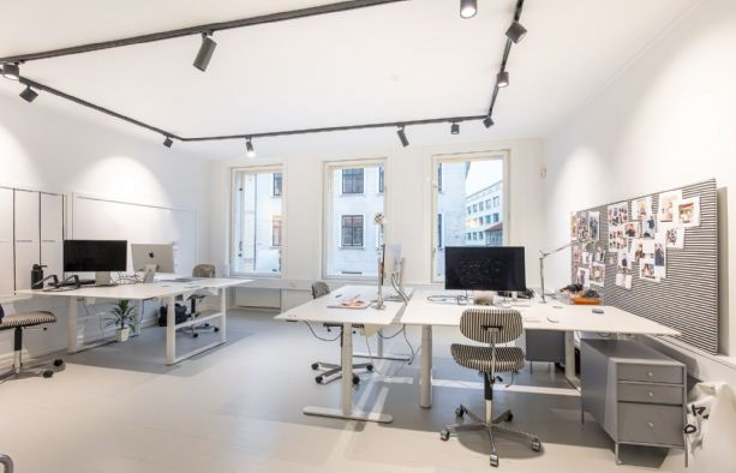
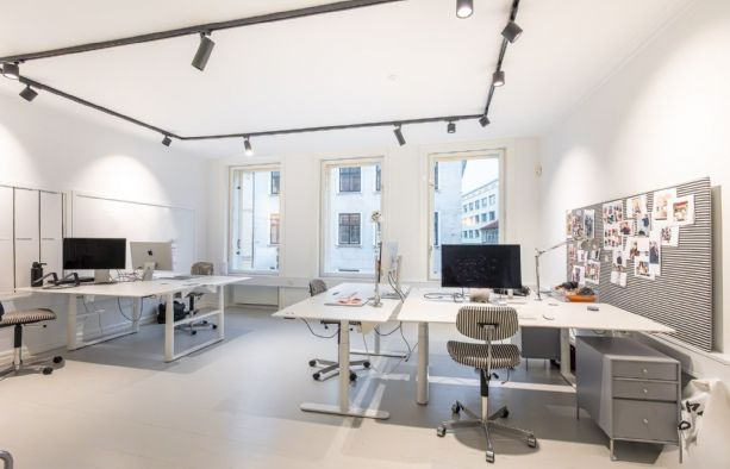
- indoor plant (122, 318)
